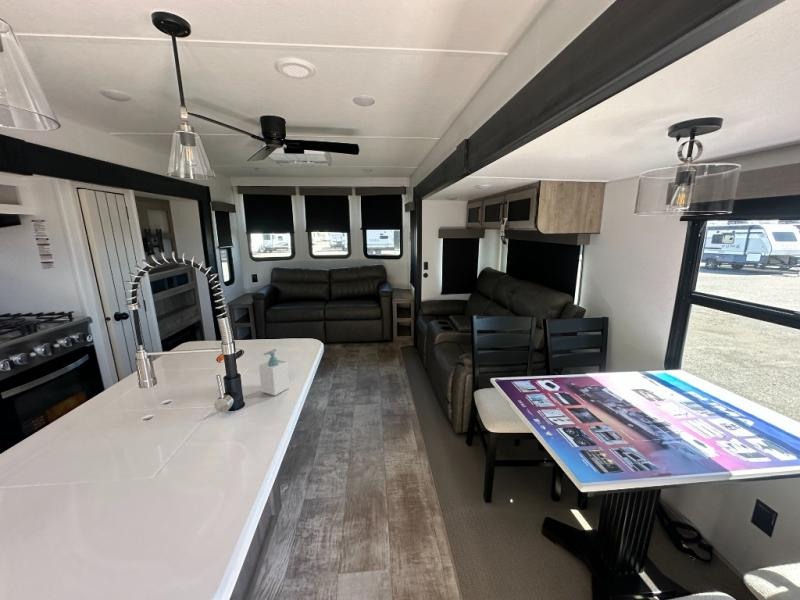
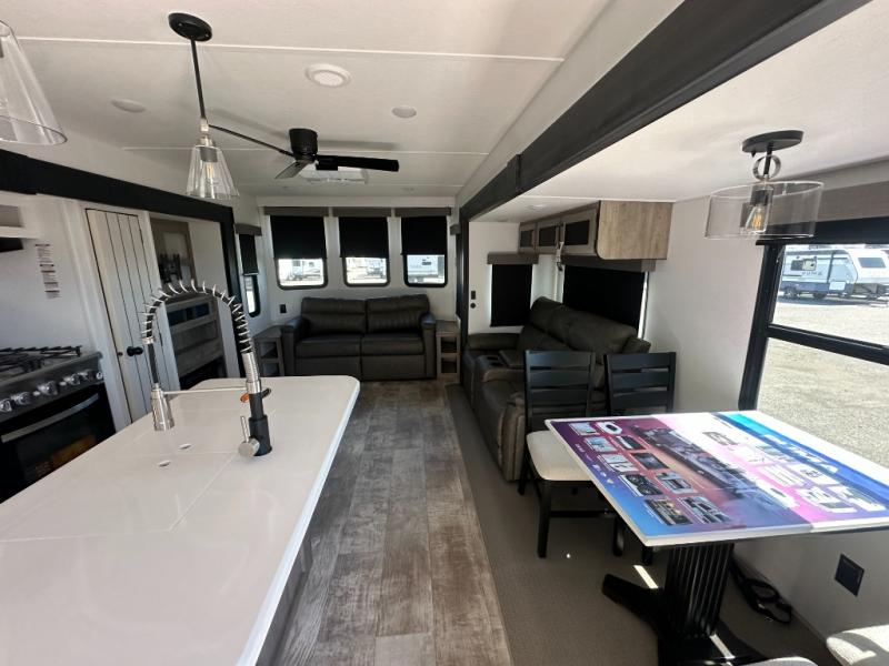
- soap bottle (273, 370)
